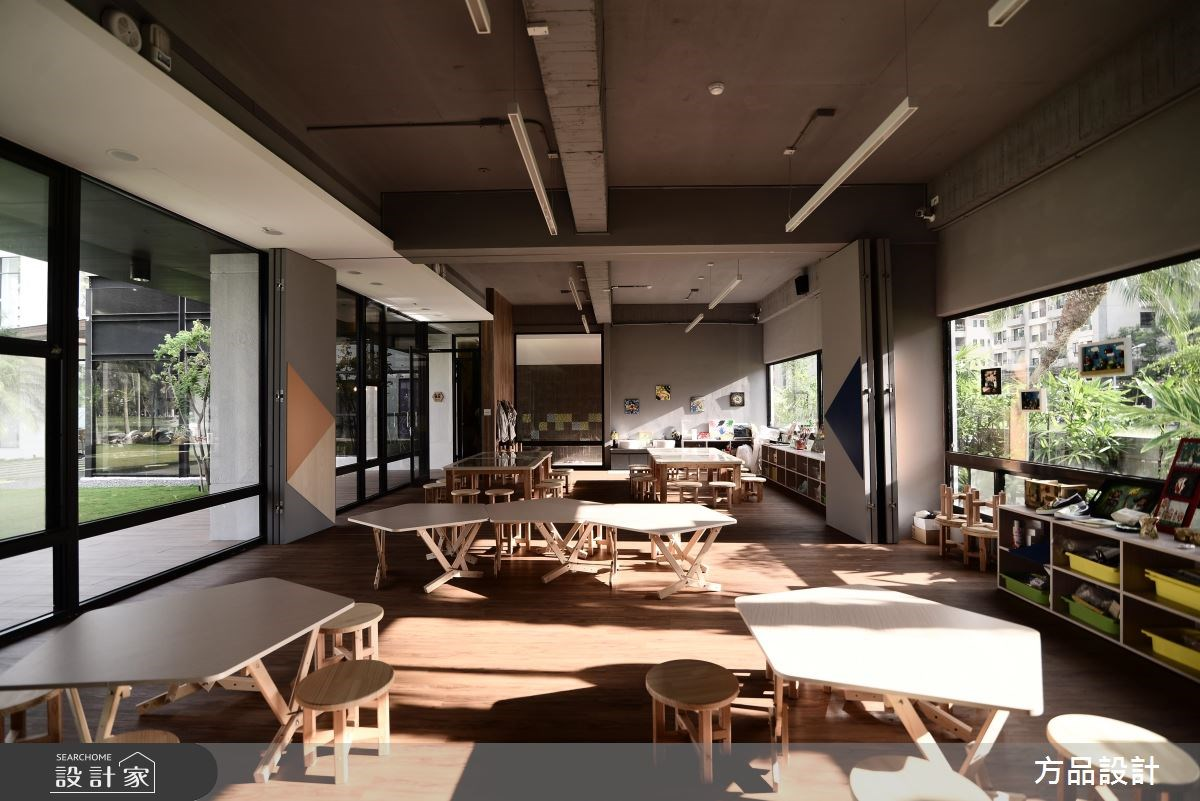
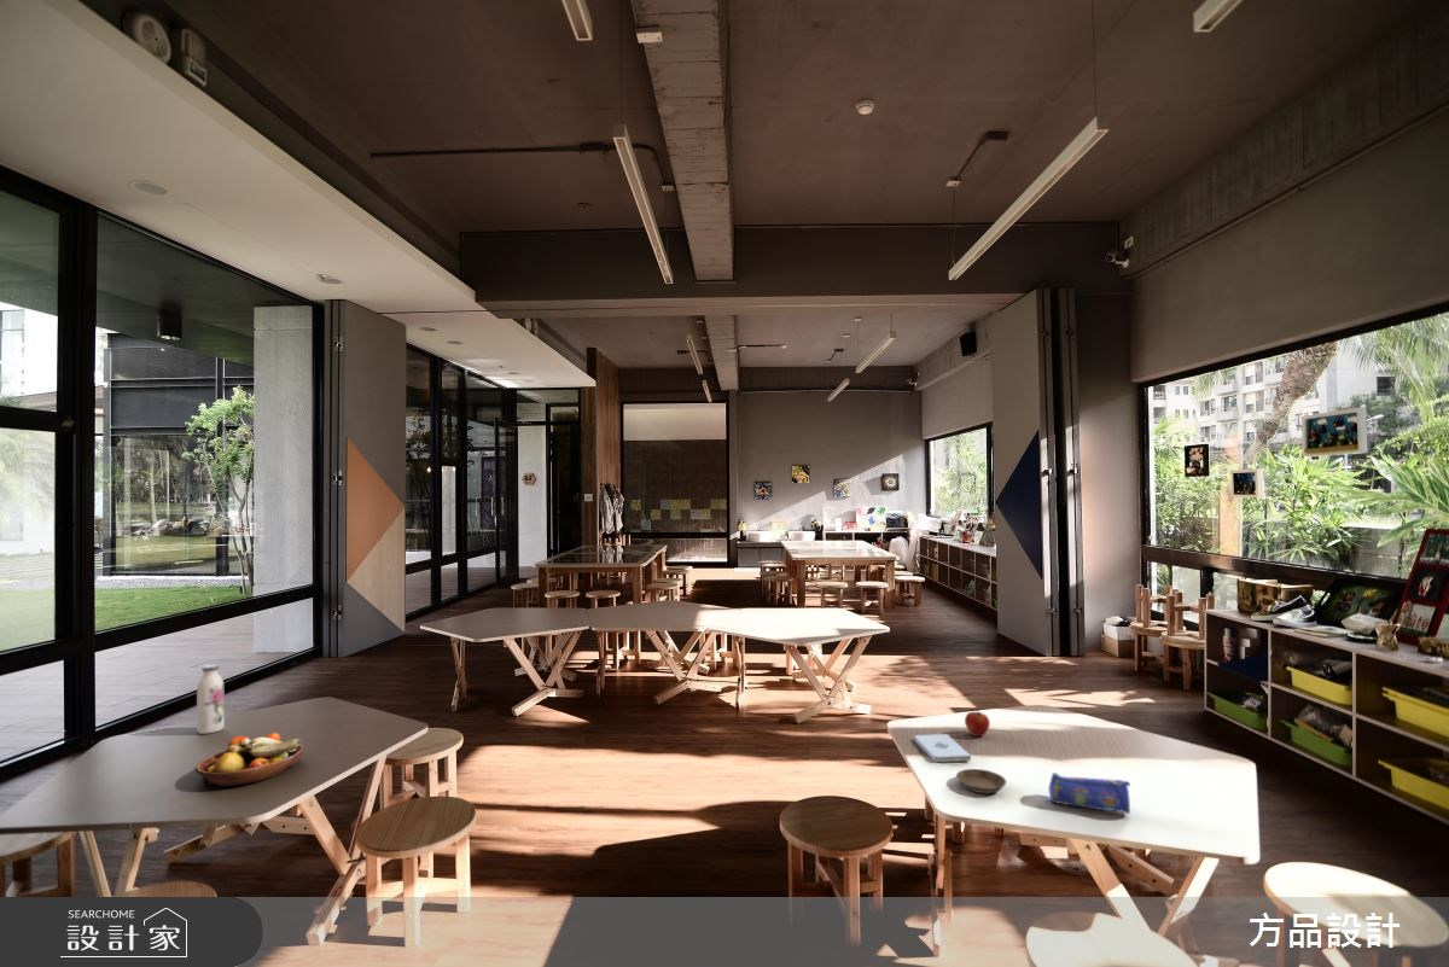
+ saucer (980, 781)
+ water bottle (210, 698)
+ apple (977, 721)
+ pencil case (1089, 791)
+ fruit bowl (252, 752)
+ notepad (941, 747)
